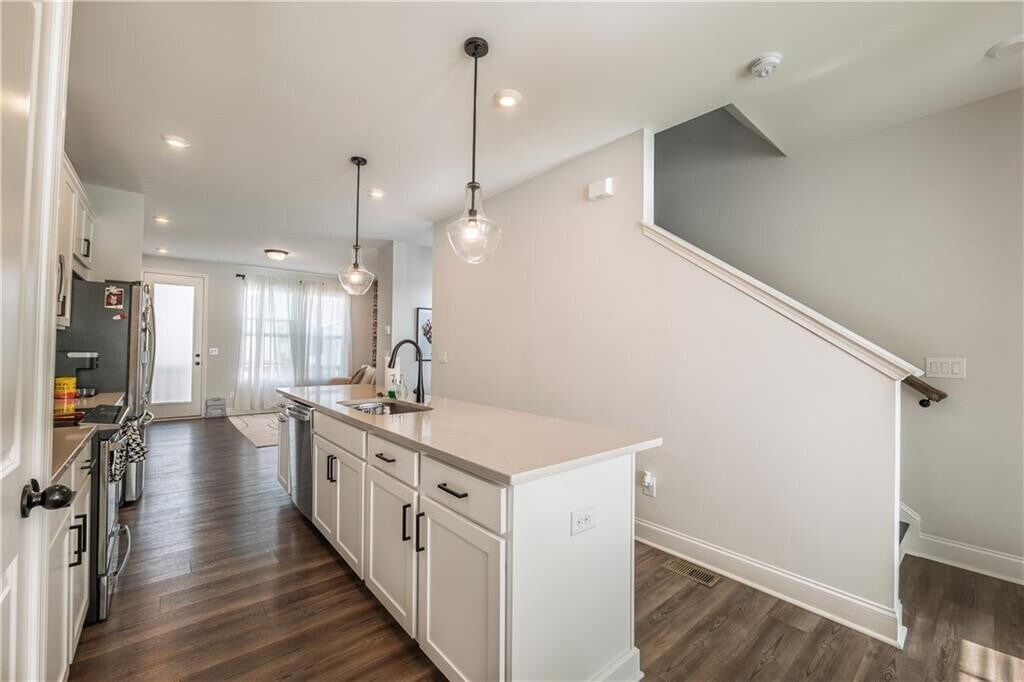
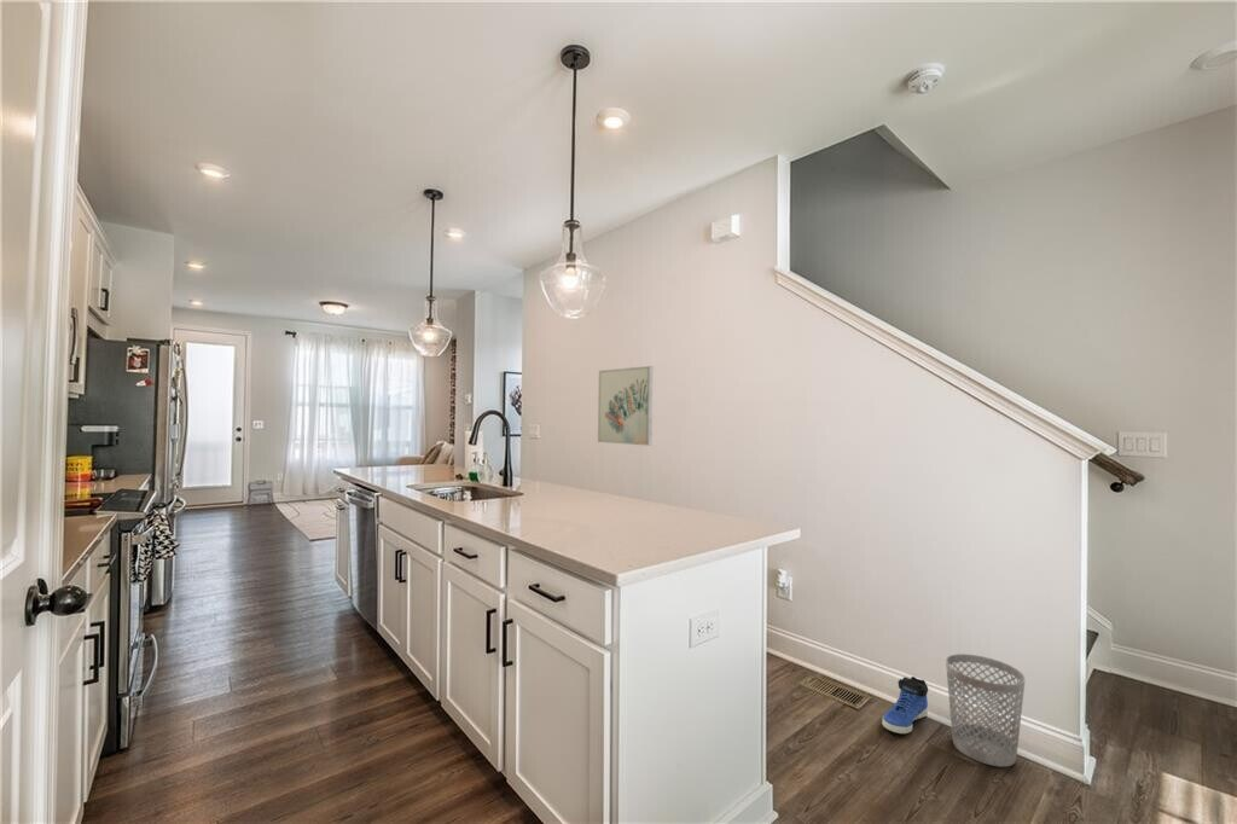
+ sneaker (905, 701)
+ wastebasket (983, 709)
+ wall art (623, 406)
